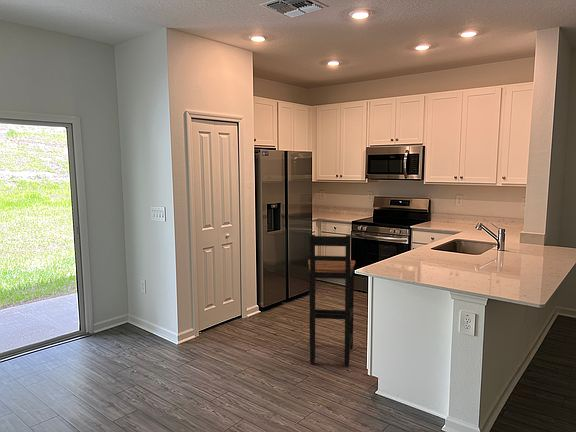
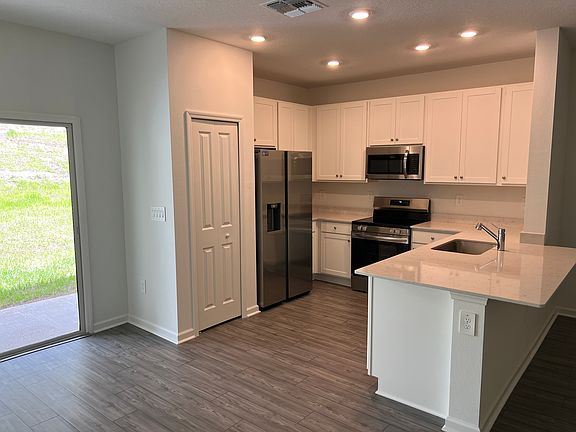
- bar stool (345, 294)
